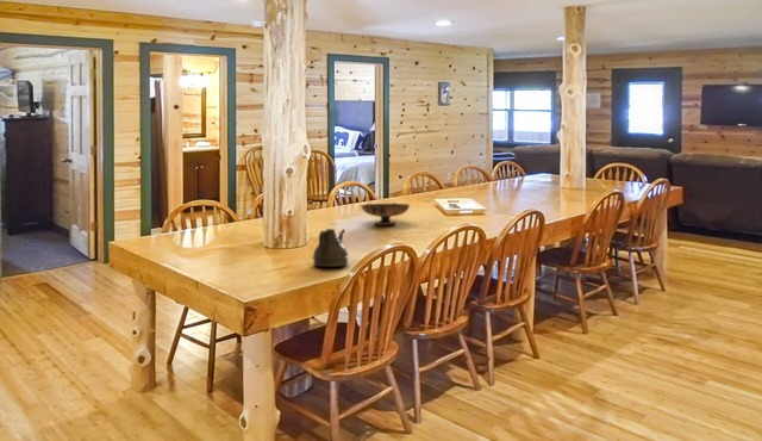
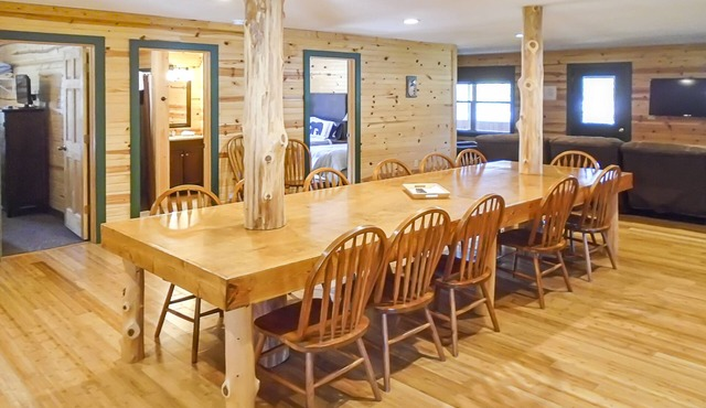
- decorative bowl (385, 213)
- teapot (333, 246)
